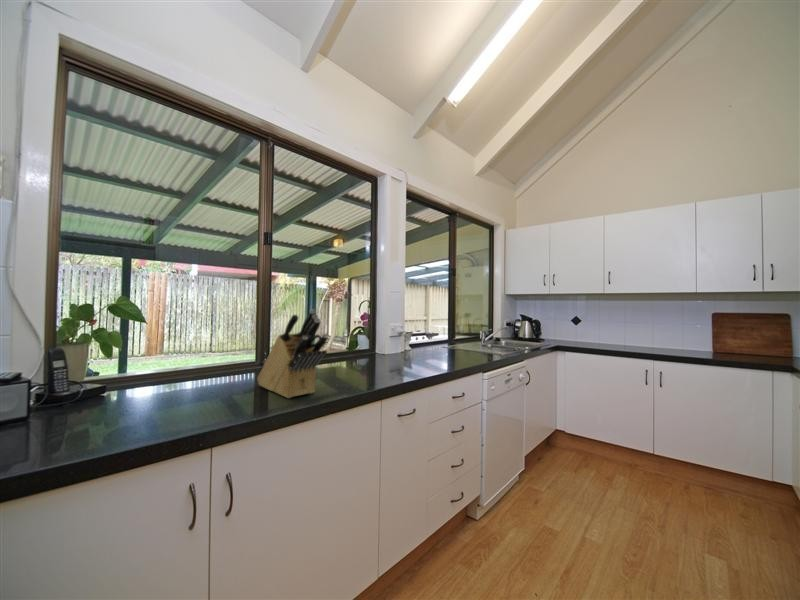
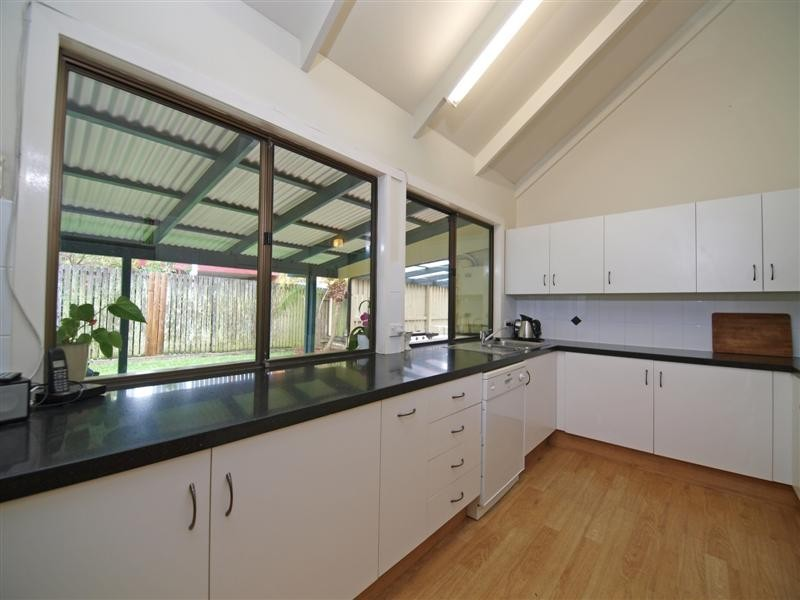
- knife block (291, 350)
